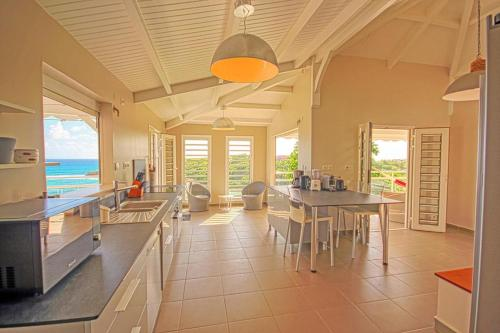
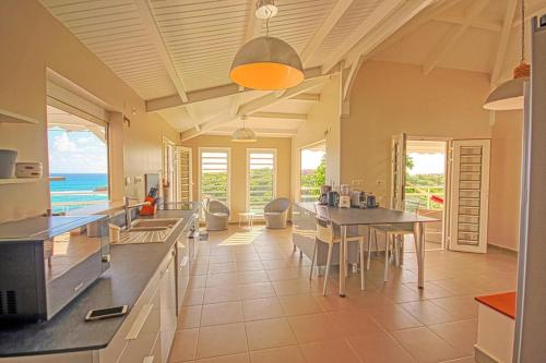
+ cell phone (107, 312)
